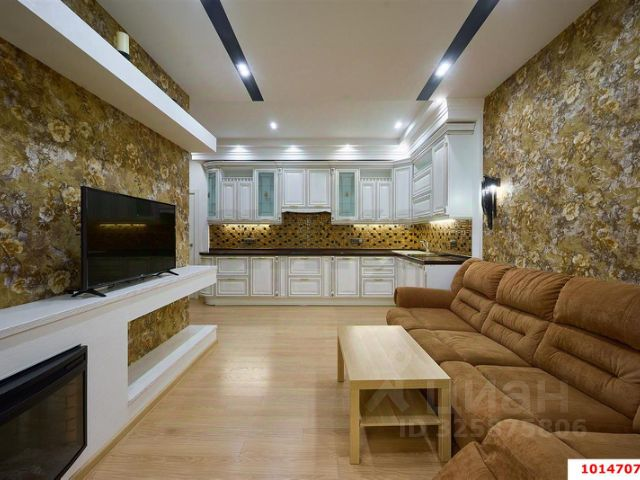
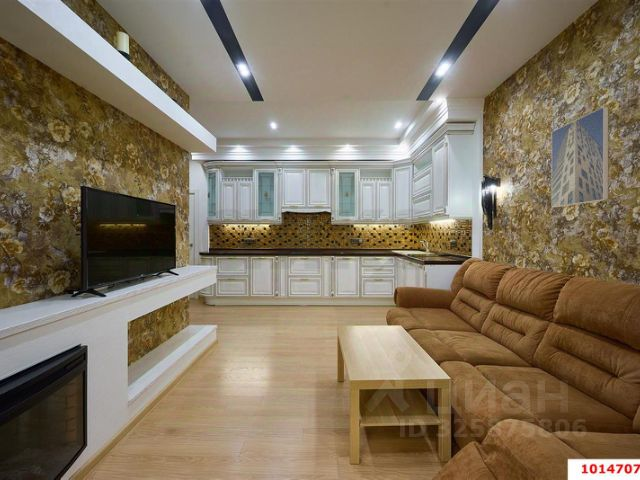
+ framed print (577, 162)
